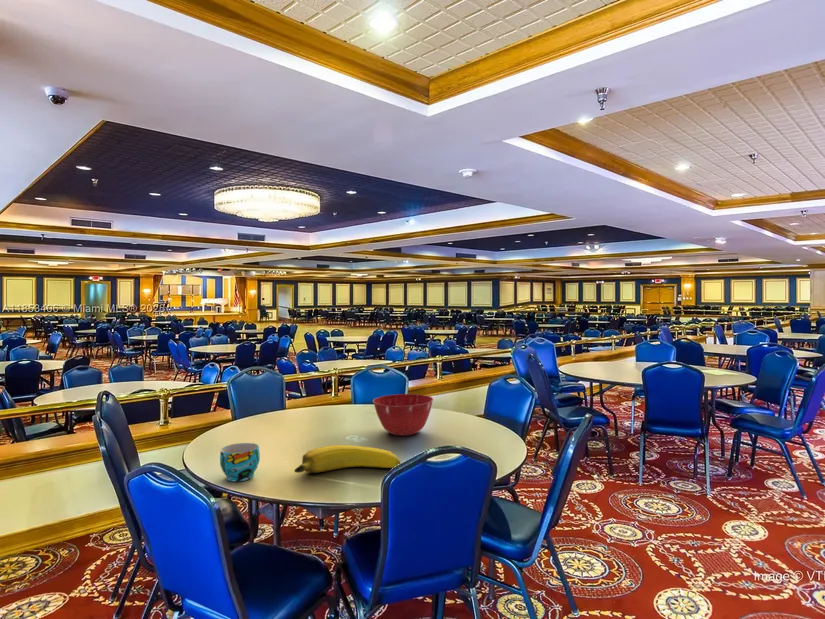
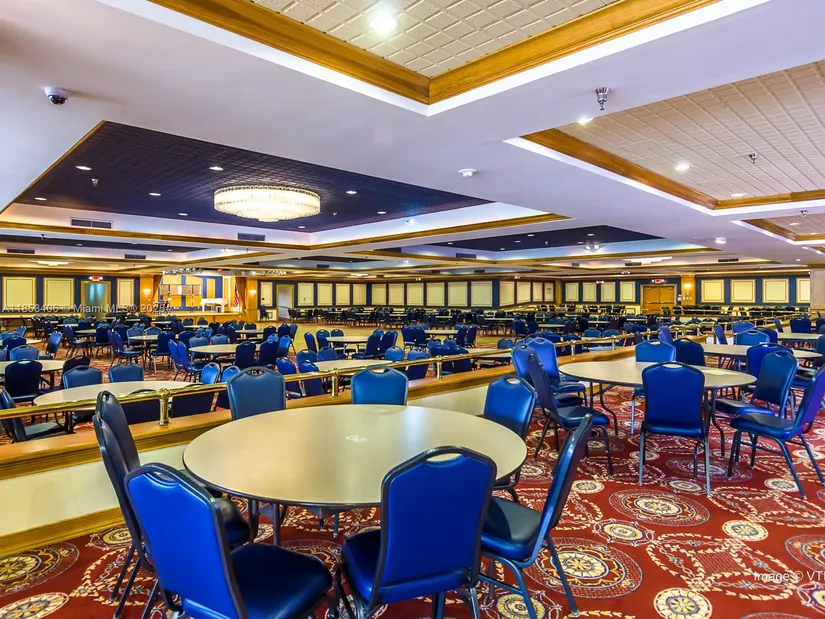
- cup (240, 461)
- mixing bowl (403, 415)
- fruit (350, 461)
